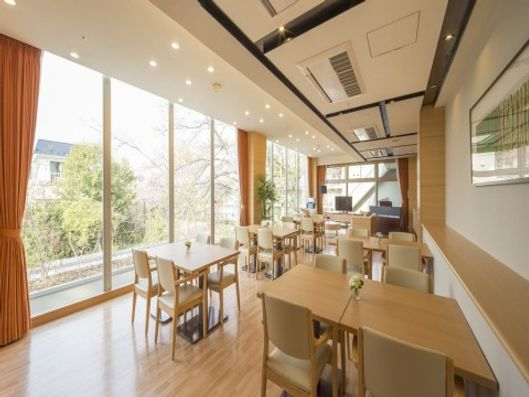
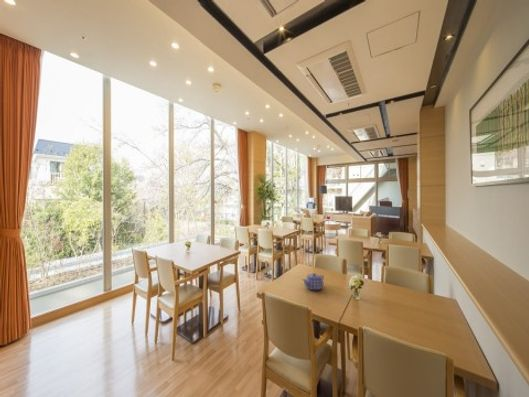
+ teapot (313, 280)
